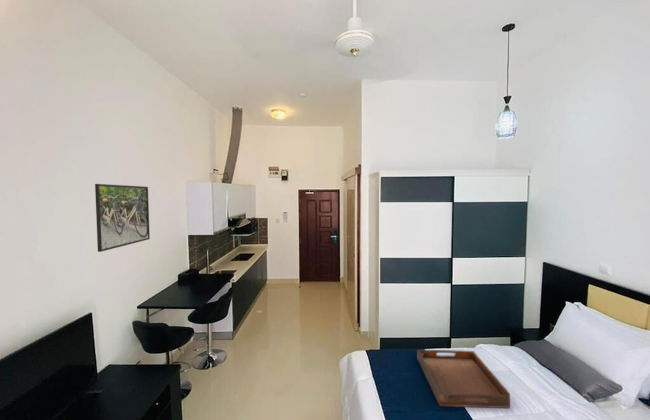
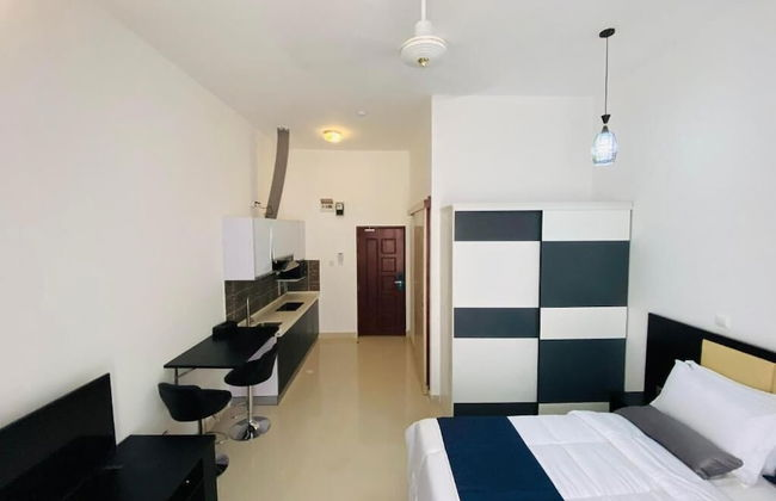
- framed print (126, 215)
- serving tray (458, 375)
